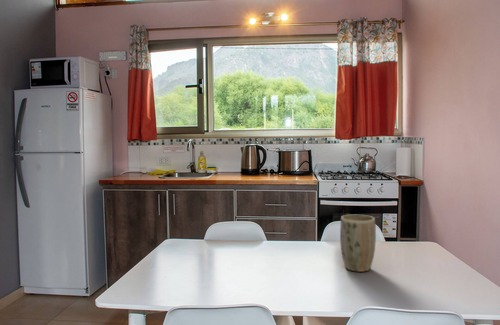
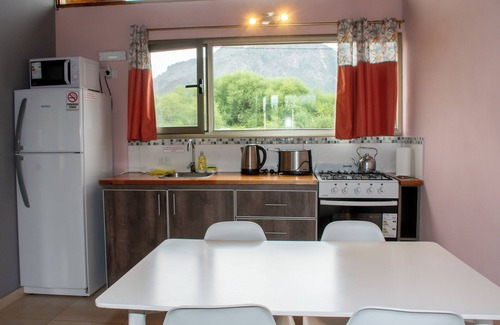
- plant pot (357, 242)
